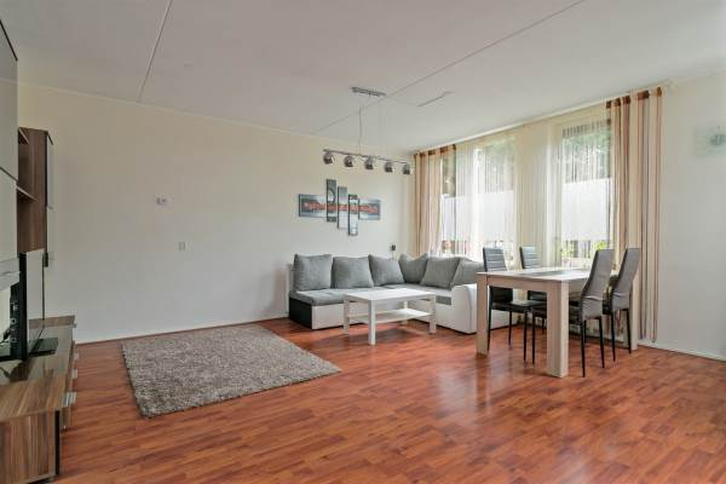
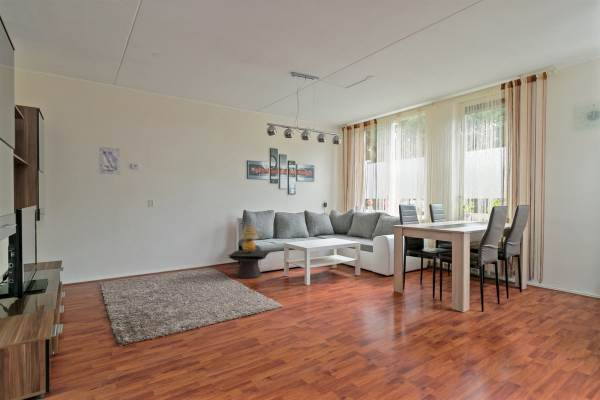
+ side table (249, 264)
+ wall art (109, 161)
+ table lamp (248, 240)
